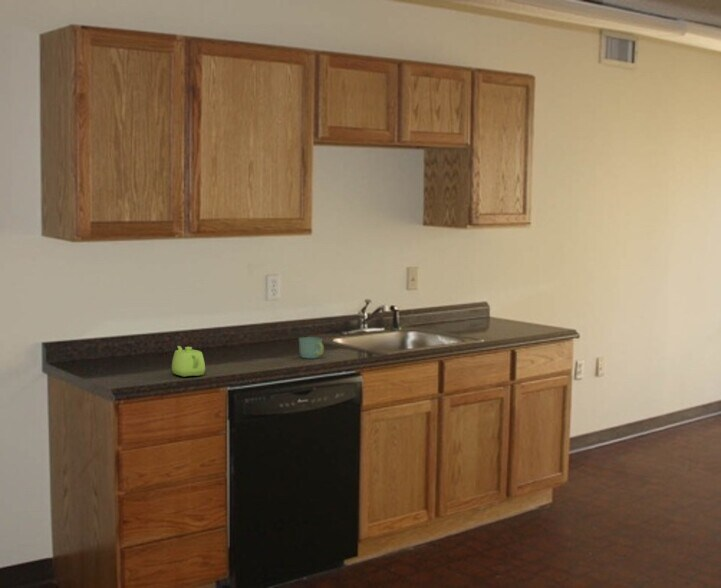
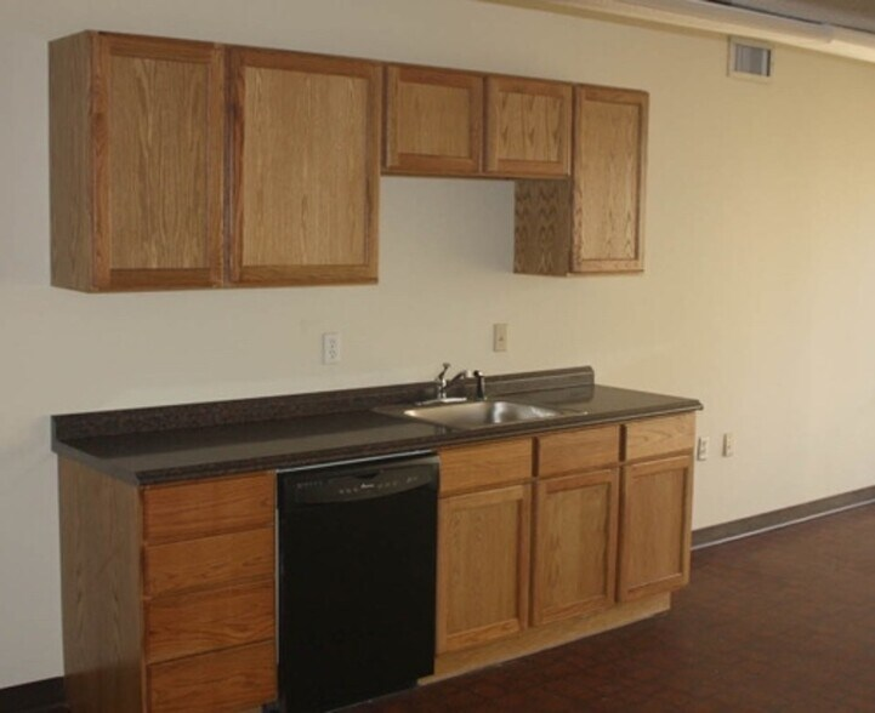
- mug (312, 348)
- teapot (187, 360)
